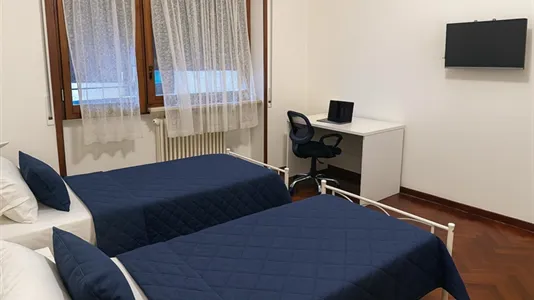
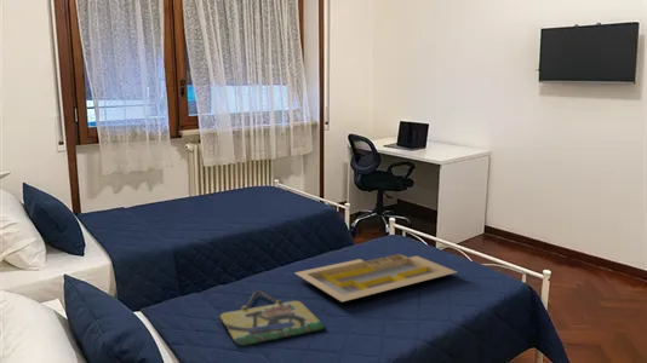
+ serving tray (376, 275)
+ home sign (264, 312)
